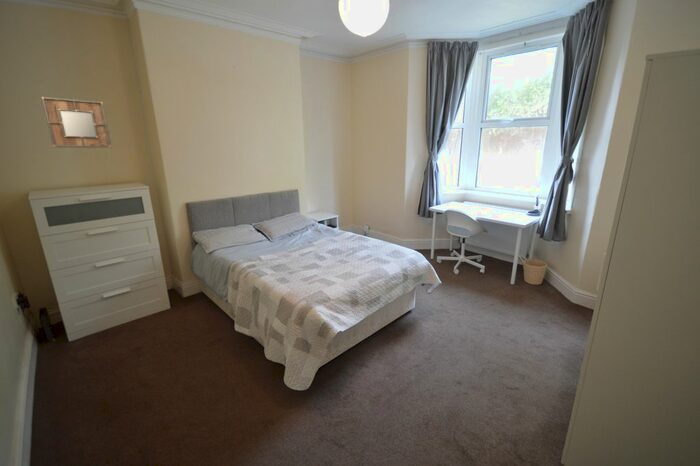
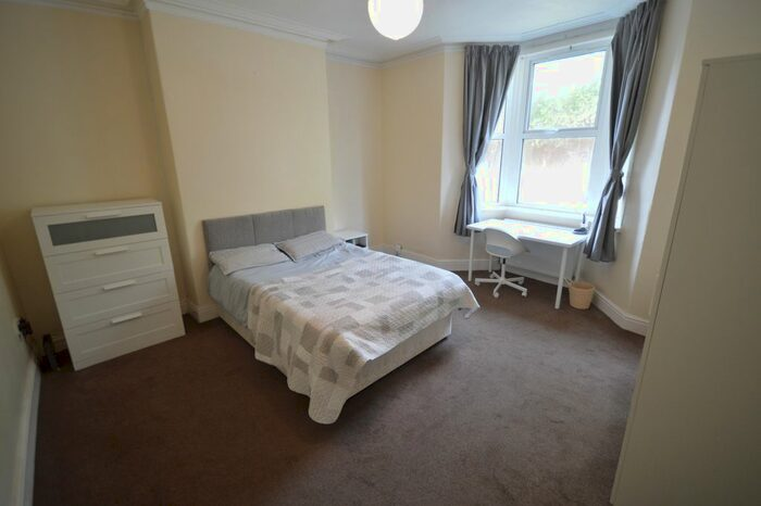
- home mirror (78, 123)
